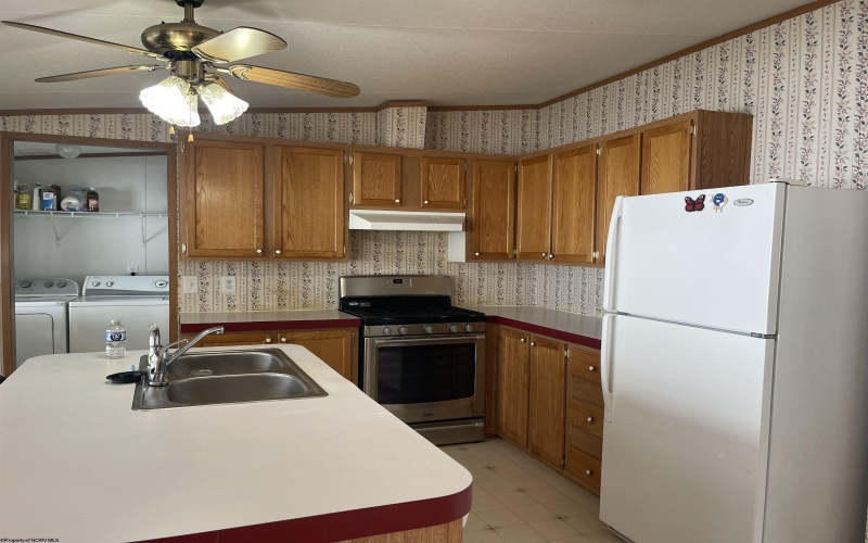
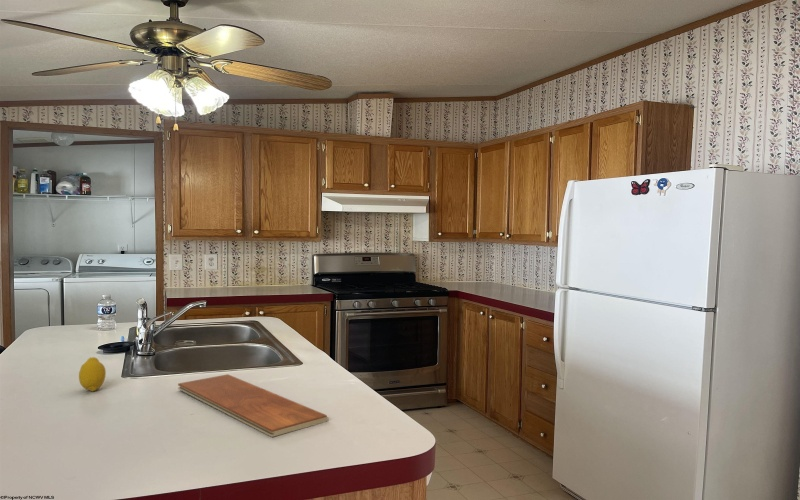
+ fruit (92, 373)
+ chopping board (247, 400)
